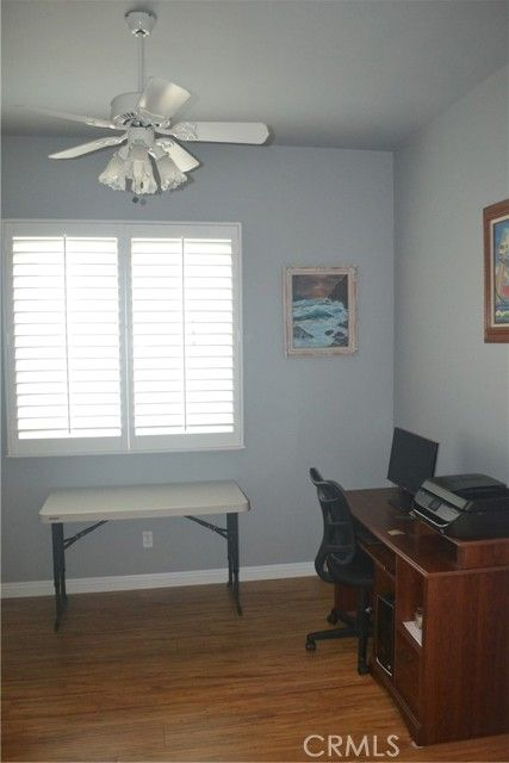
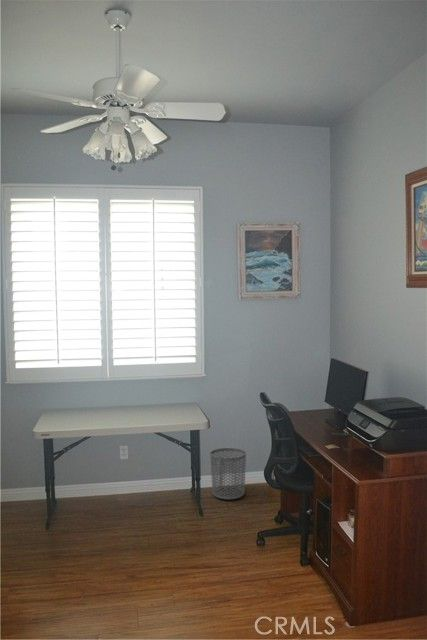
+ waste bin (228, 473)
